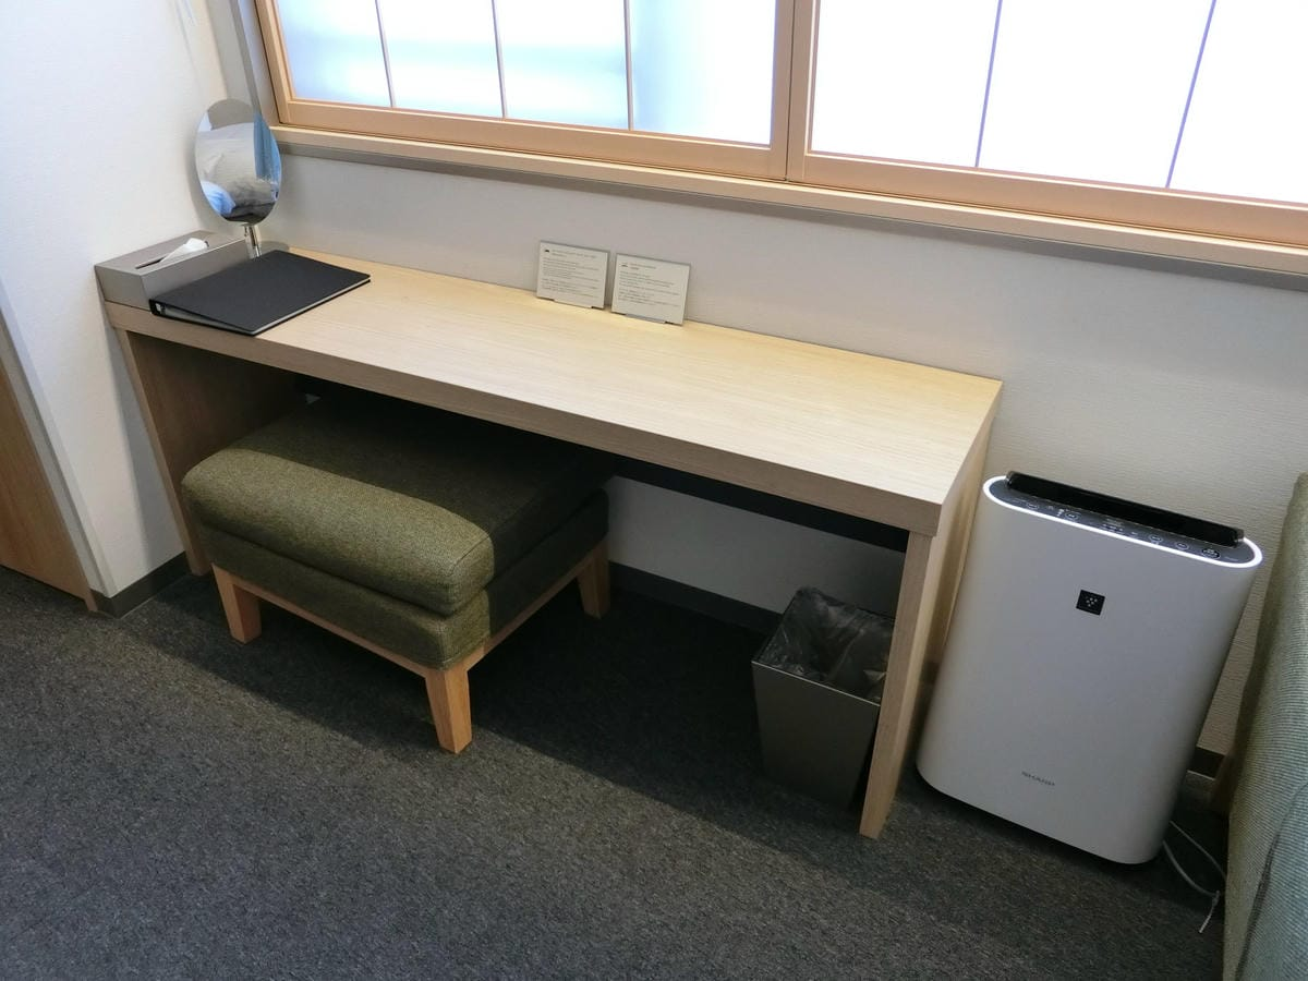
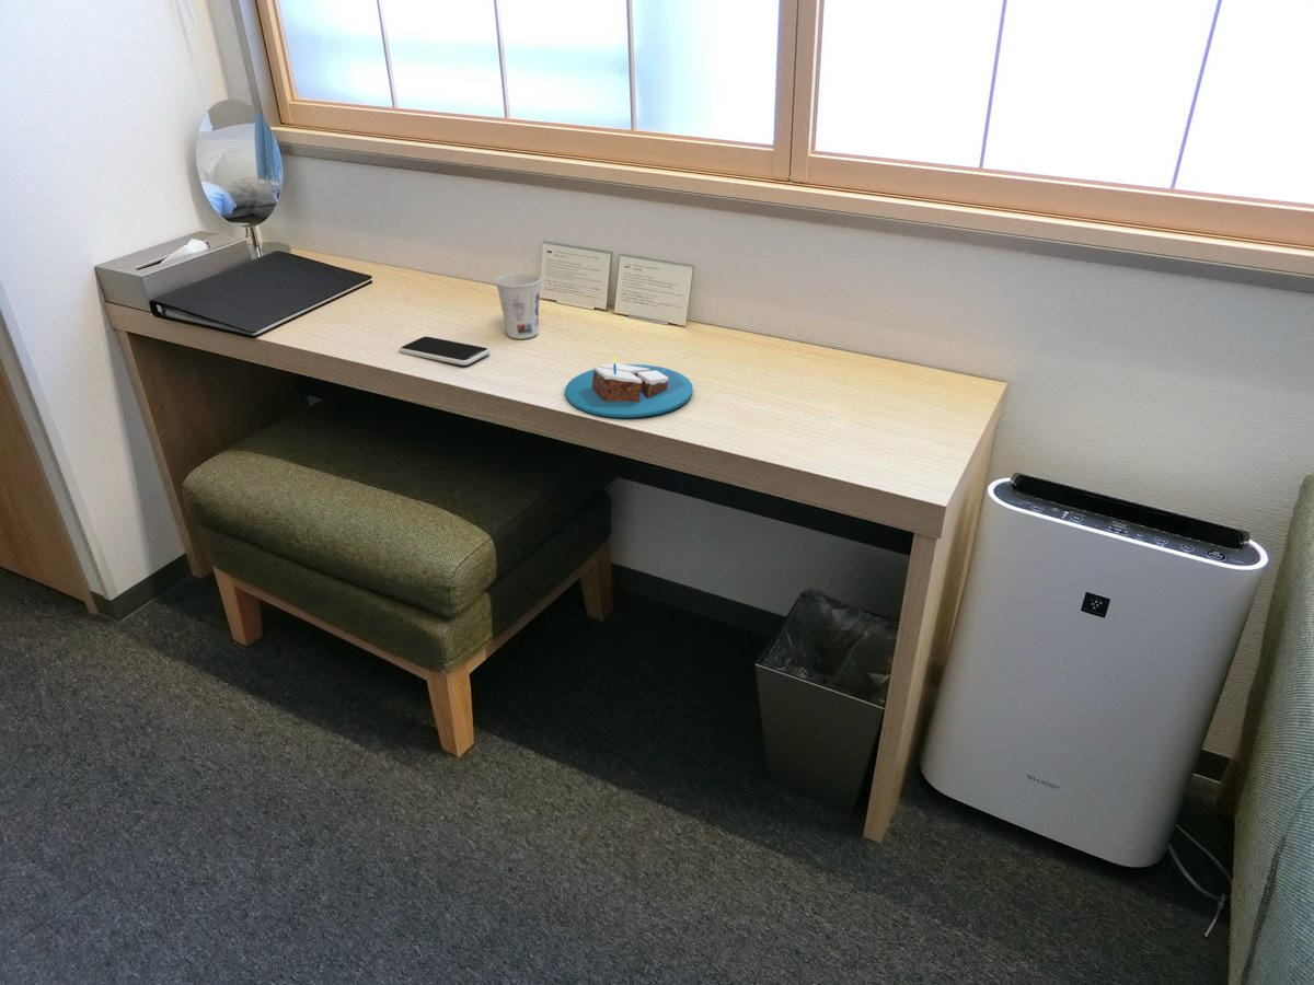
+ candle (627, 370)
+ cup (520, 306)
+ smartphone (443, 350)
